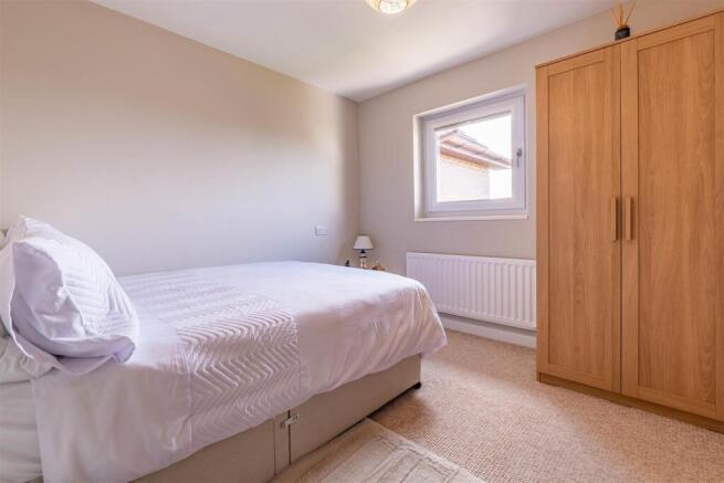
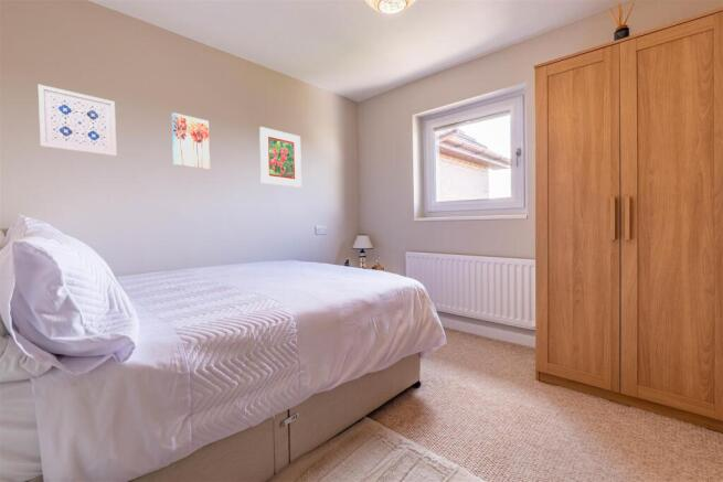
+ wall art (191, 142)
+ wall art (79, 122)
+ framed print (281, 158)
